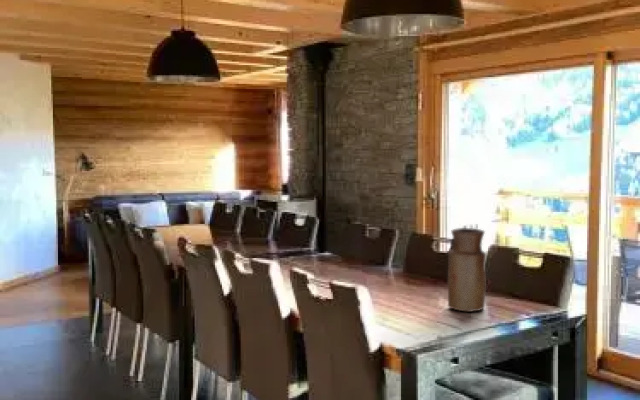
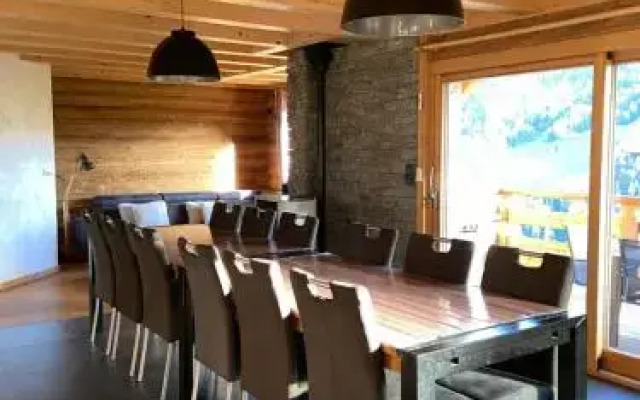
- vase (466, 269)
